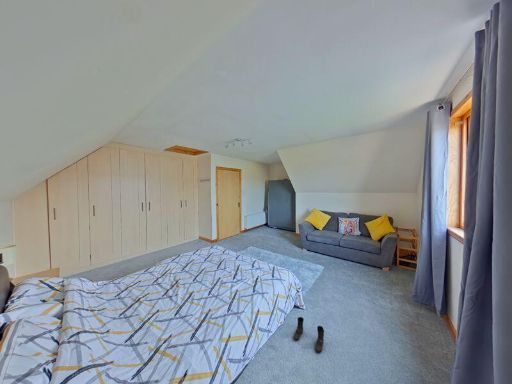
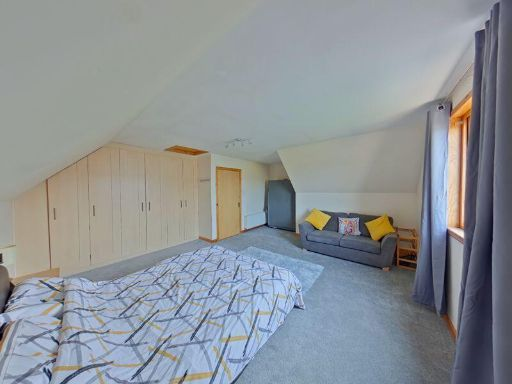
- boots (302, 332)
